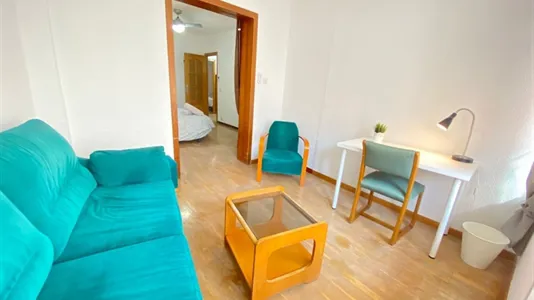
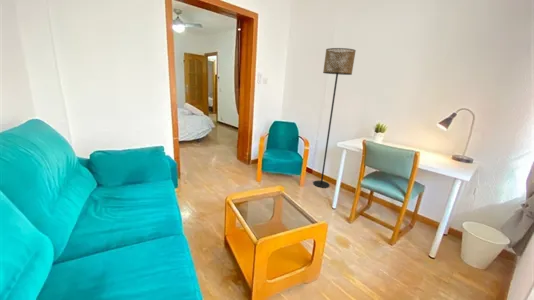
+ floor lamp (330, 122)
